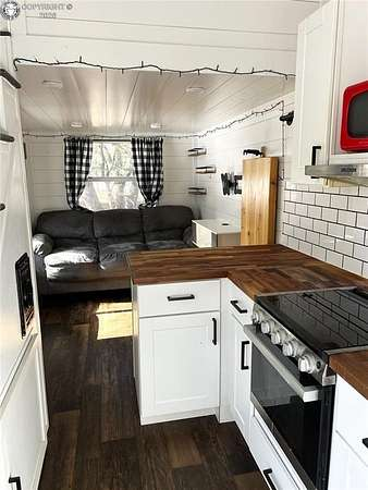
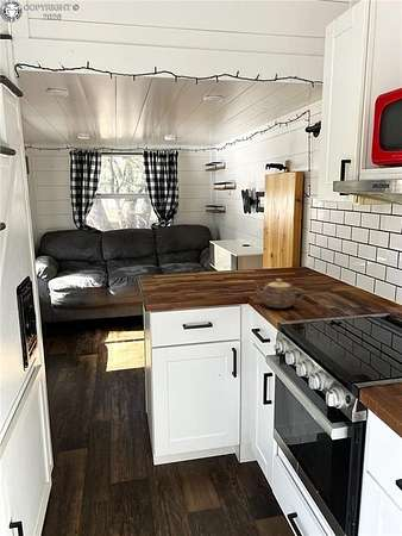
+ teapot (276, 292)
